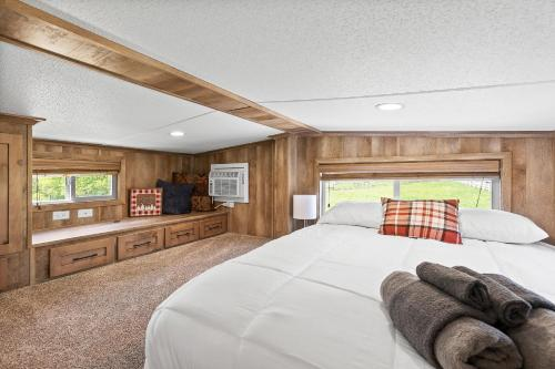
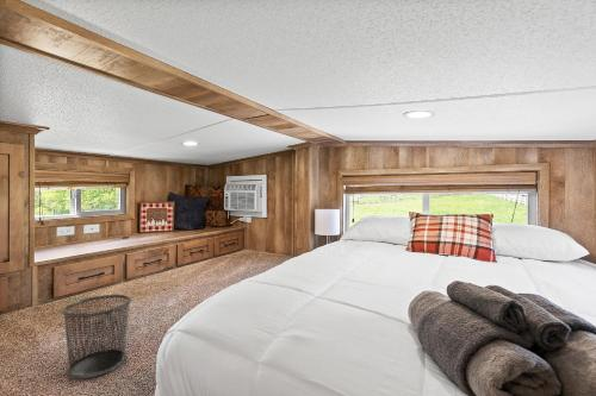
+ waste bin (98, 333)
